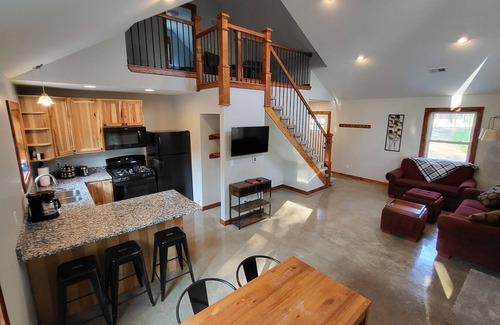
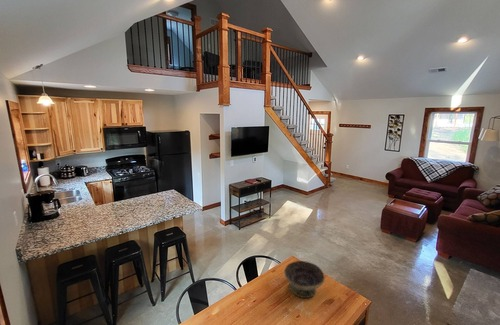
+ decorative bowl (303, 280)
